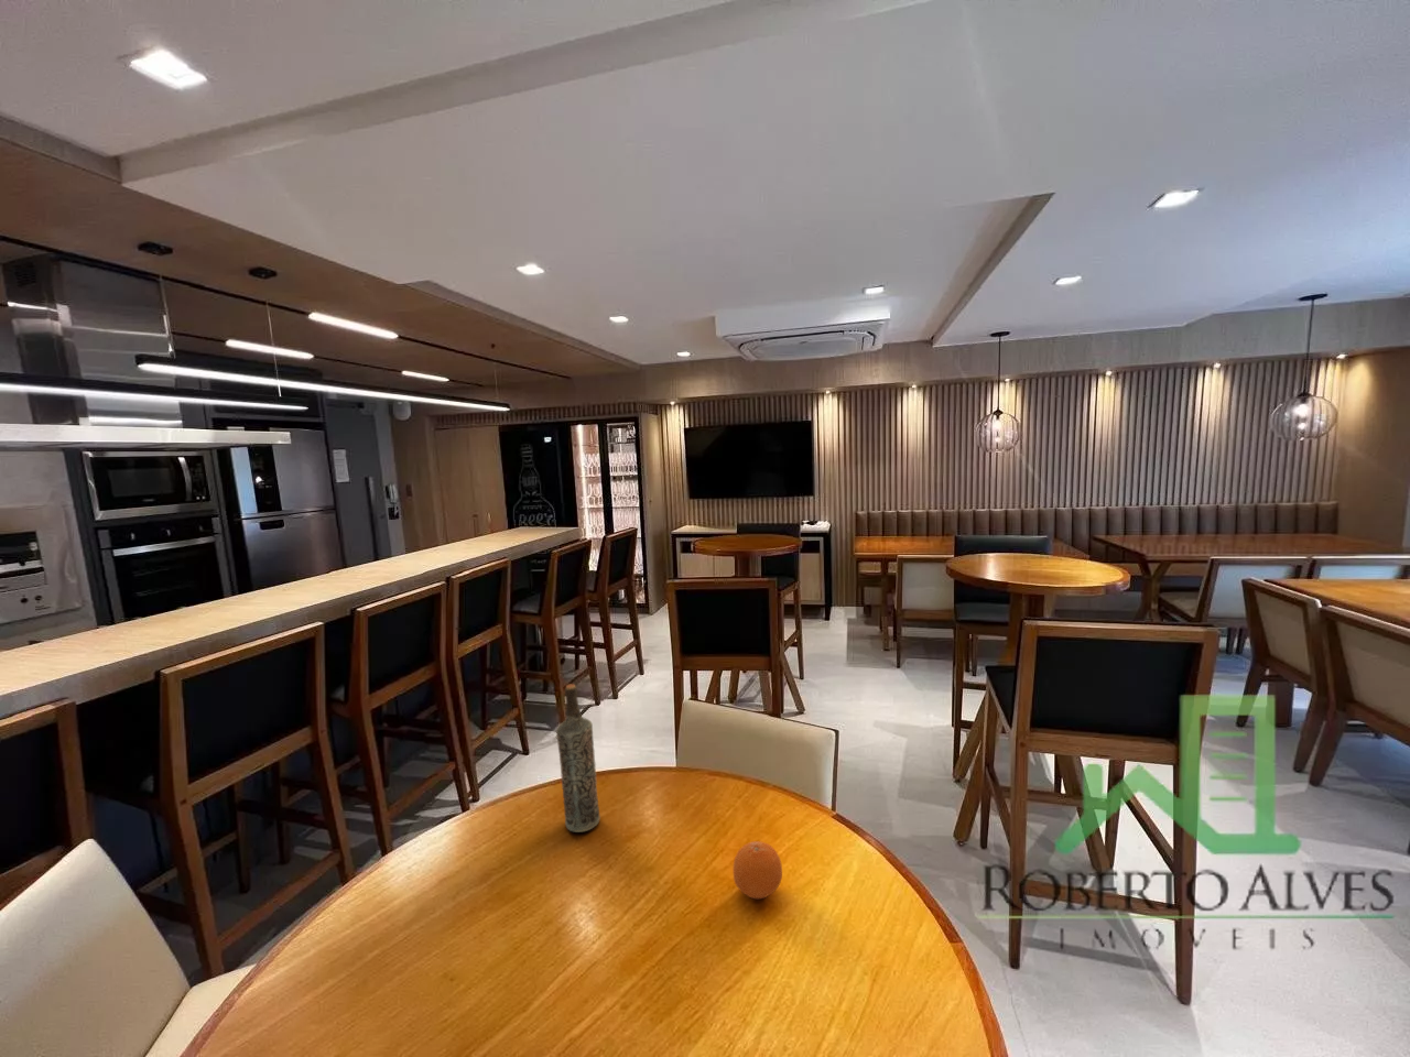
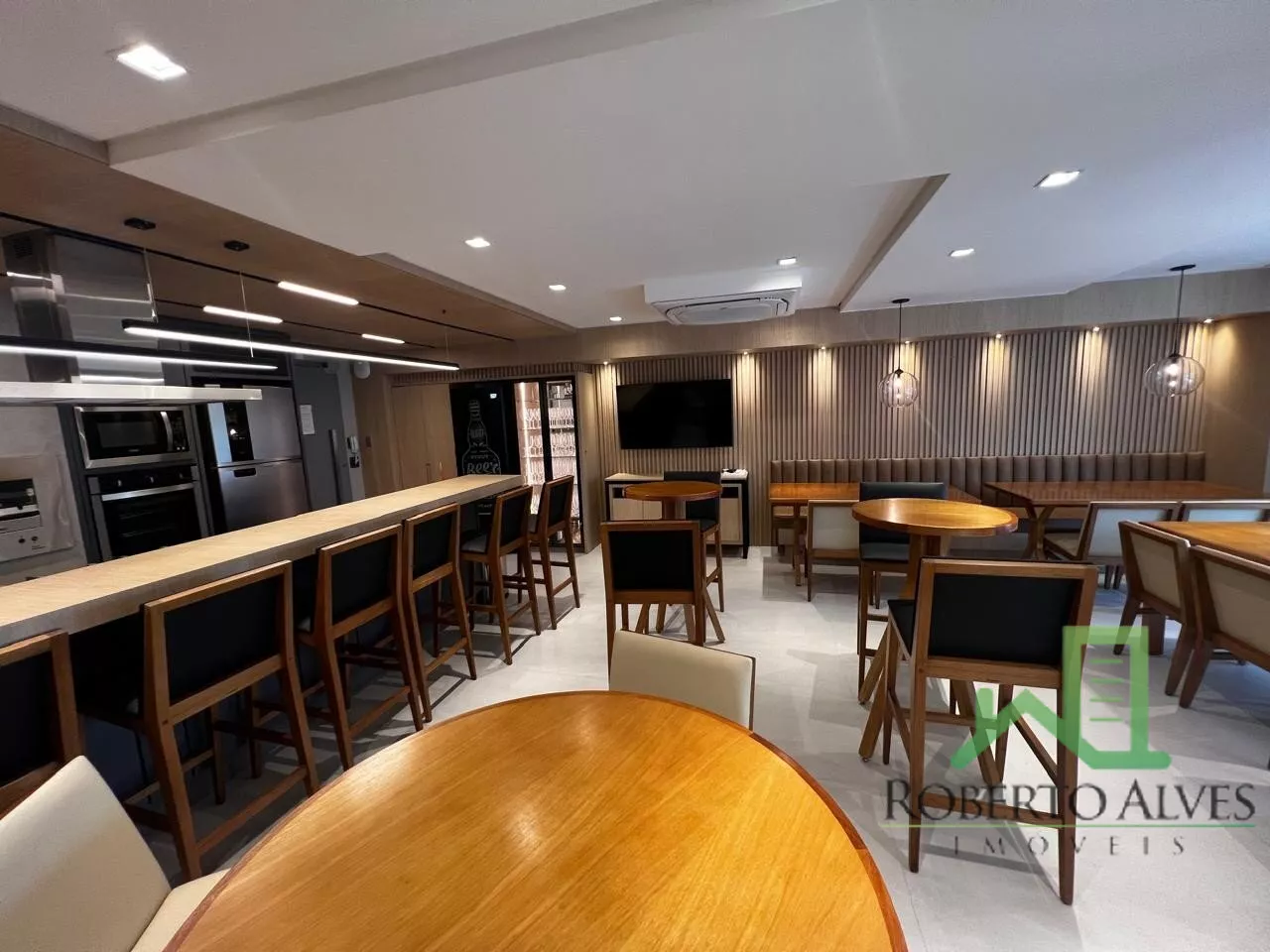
- bottle (576, 755)
- fruit (757, 869)
